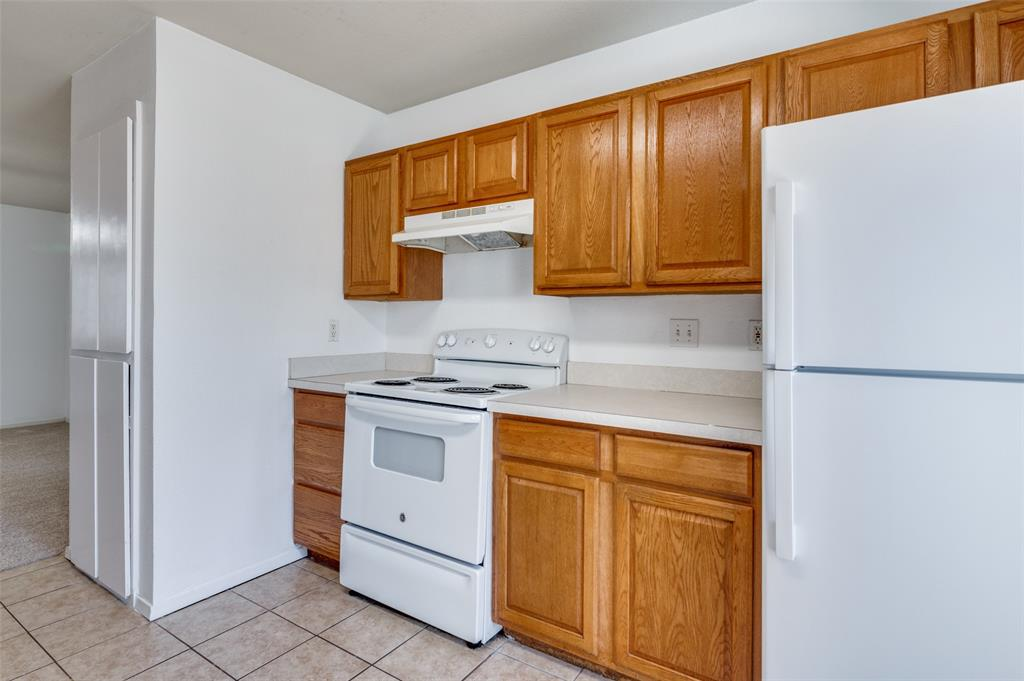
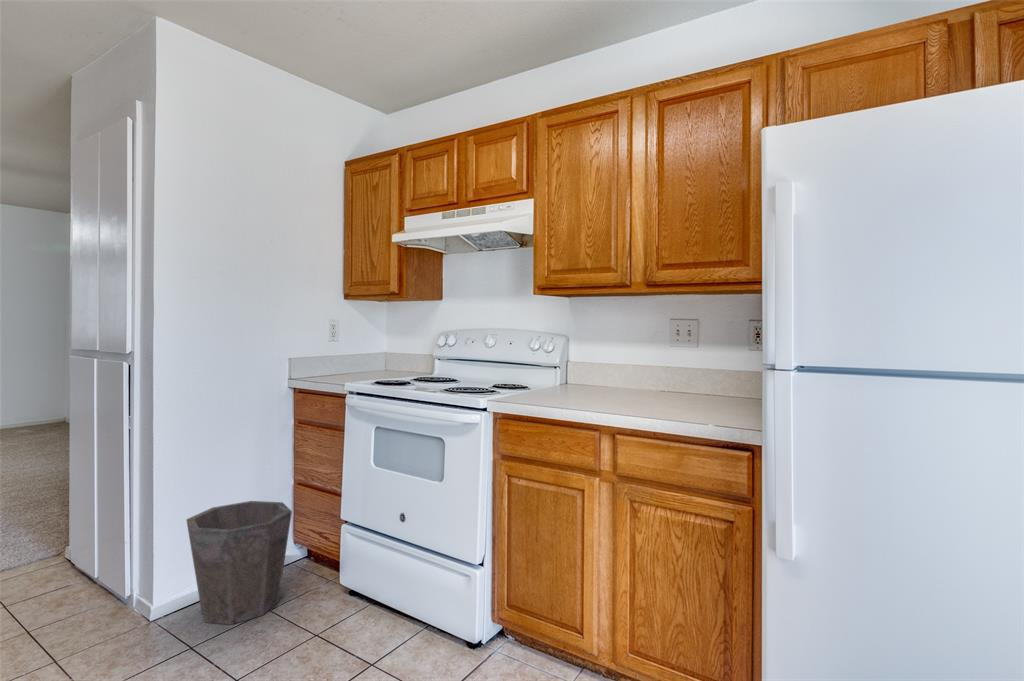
+ waste bin (240, 560)
